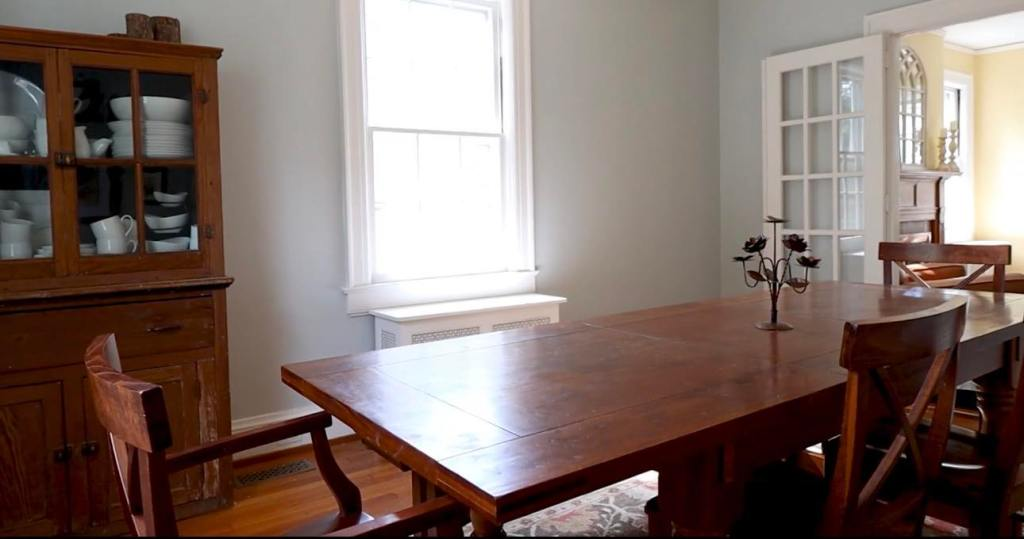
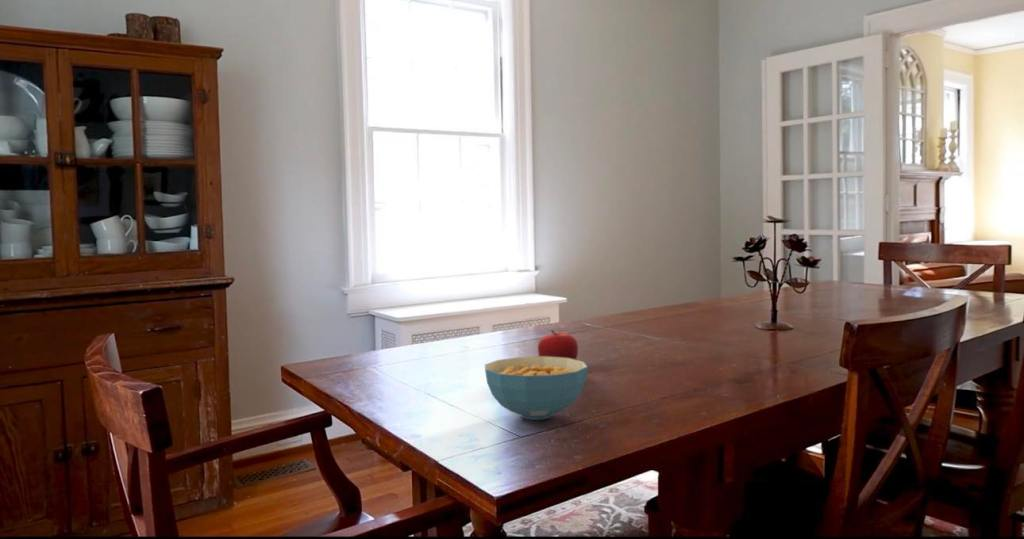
+ cereal bowl (536, 390)
+ fruit (558, 349)
